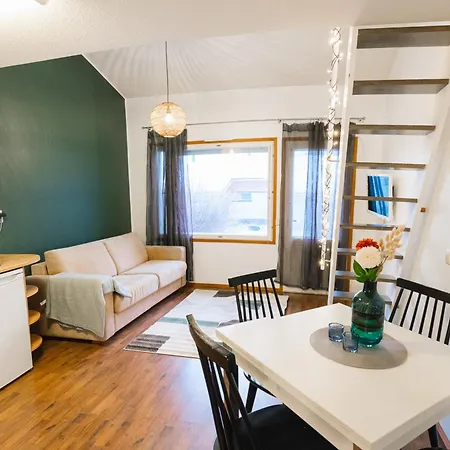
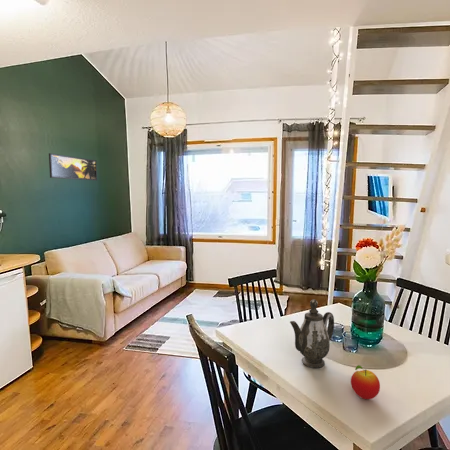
+ apple (365, 382)
+ teapot (312, 331)
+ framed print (75, 168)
